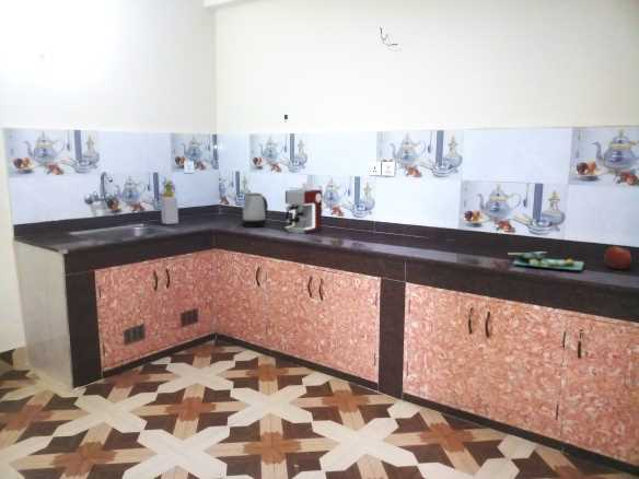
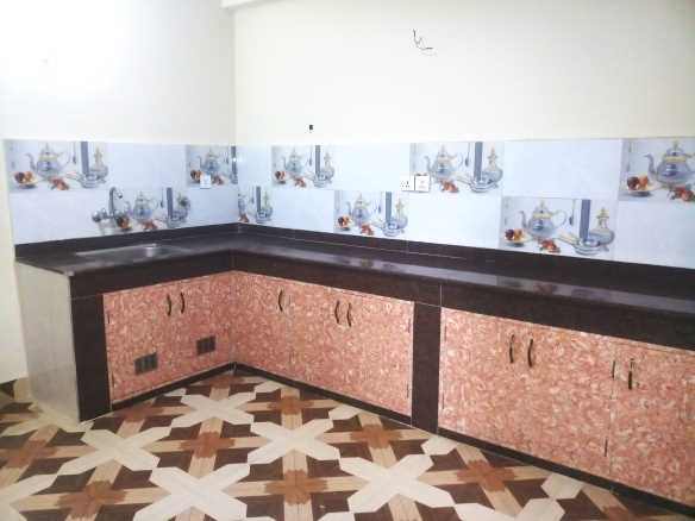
- soap bottle (169, 205)
- coffee maker (300, 207)
- apple (617, 256)
- kettle (256, 209)
- platter (544, 259)
